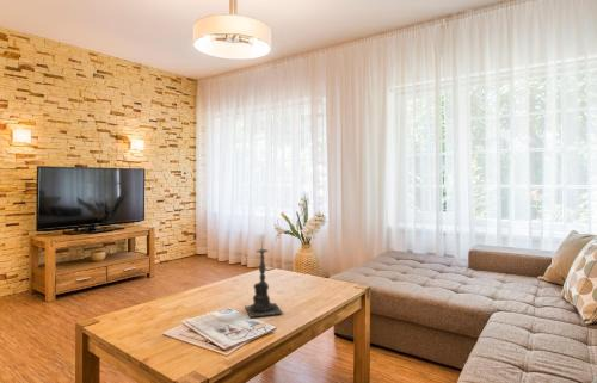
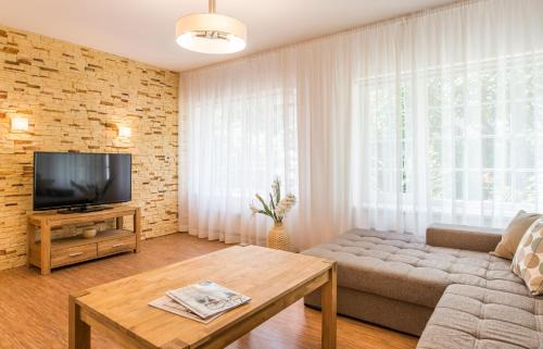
- candle holder (263, 274)
